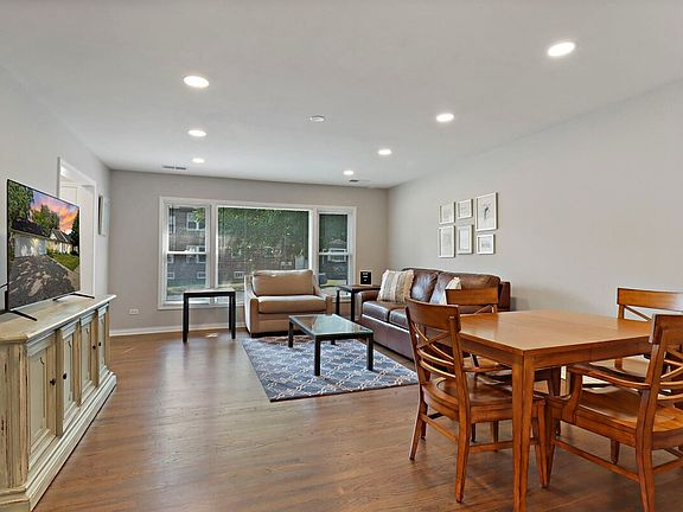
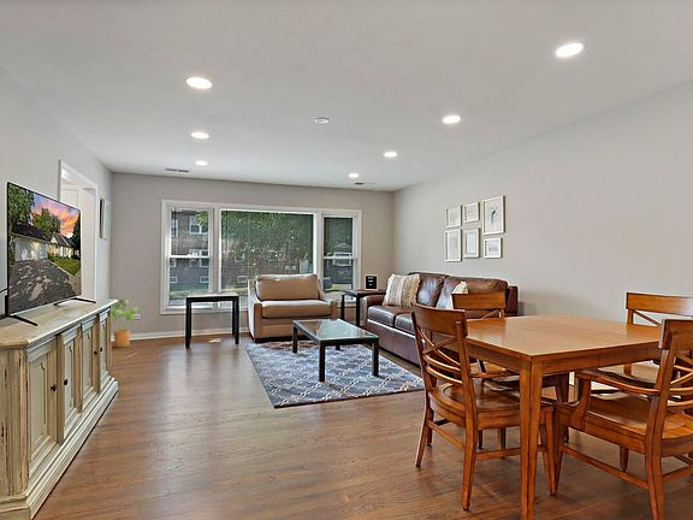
+ house plant (124, 323)
